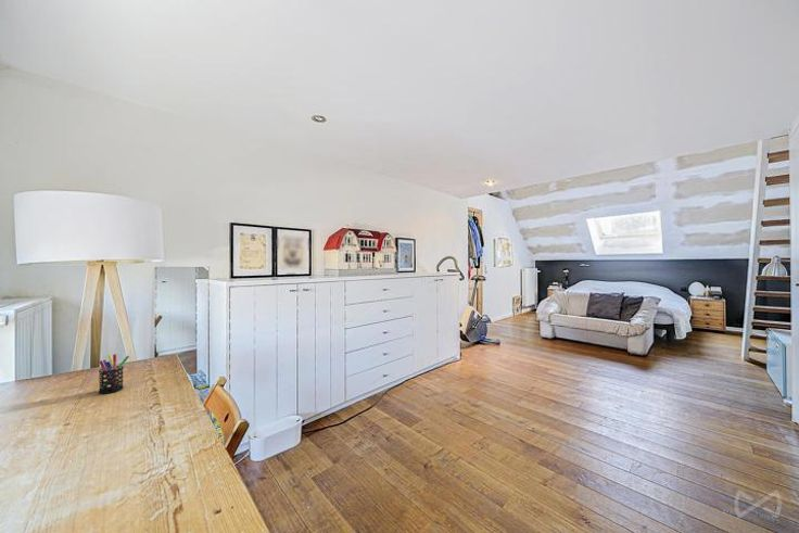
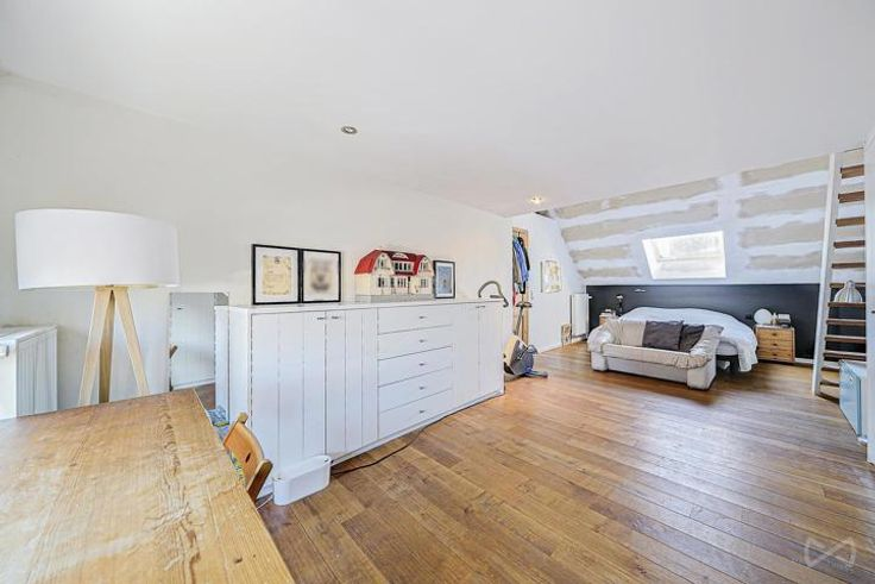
- pen holder (114, 370)
